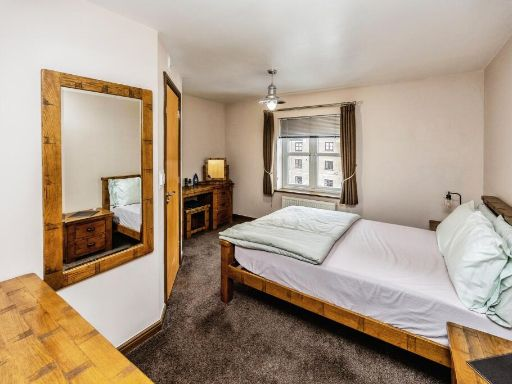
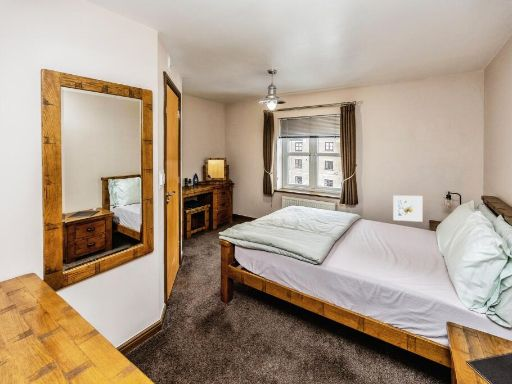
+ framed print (407, 208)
